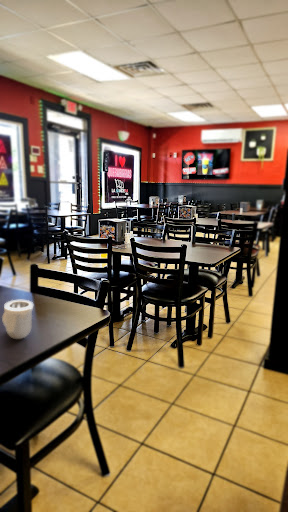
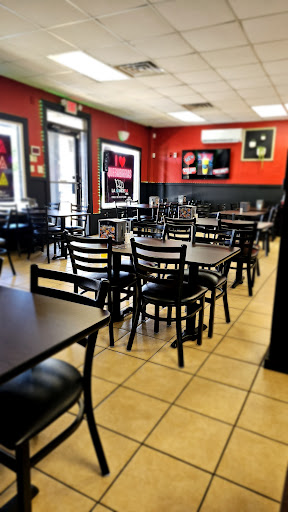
- pipe fitting (18, 318)
